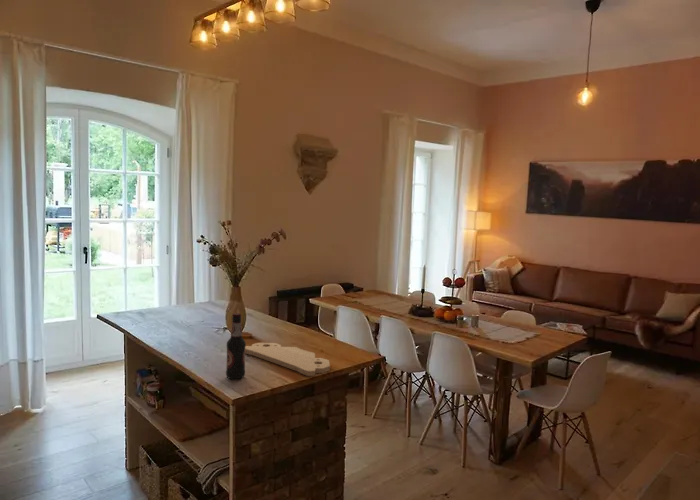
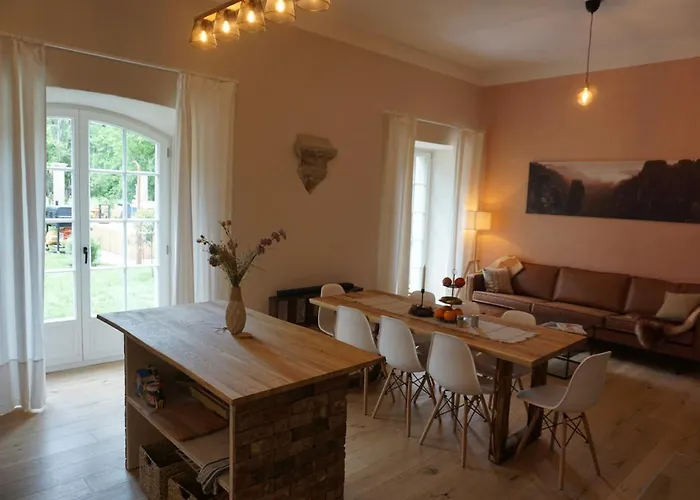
- cutting board (289, 356)
- bottle (236, 345)
